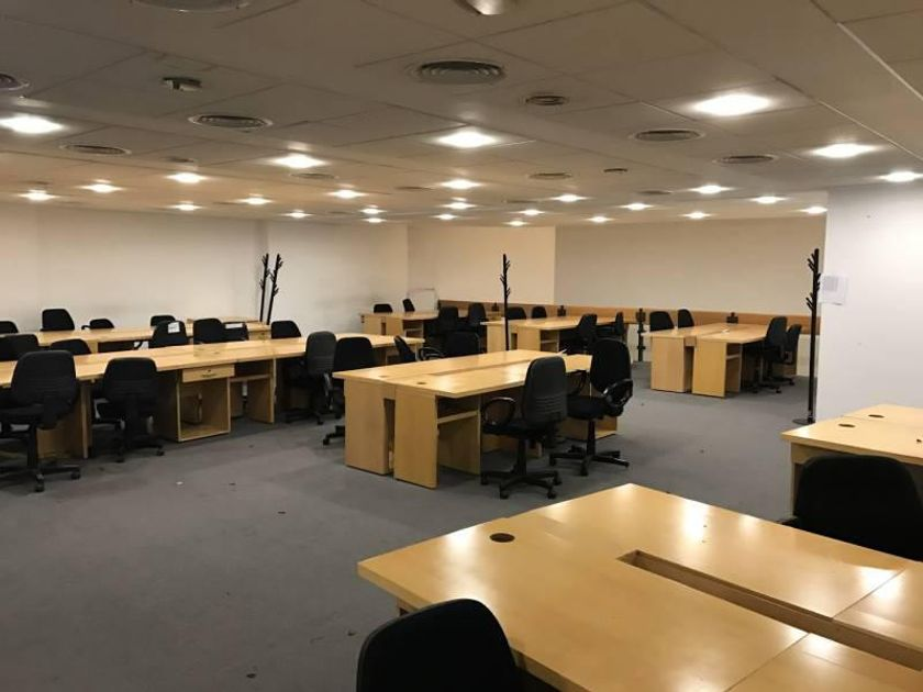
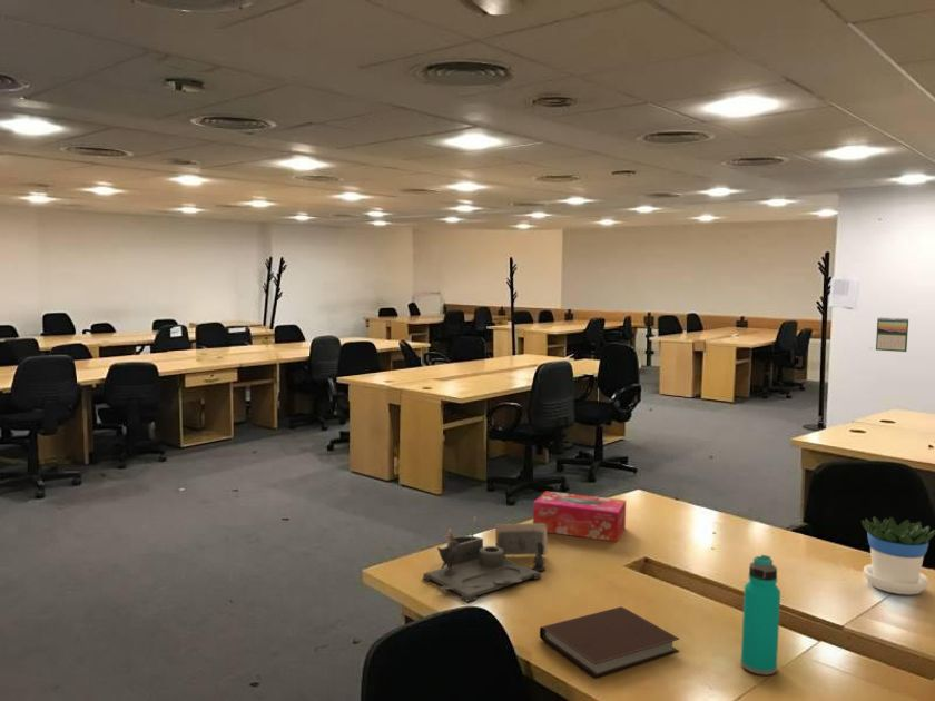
+ water bottle (760, 612)
+ tissue box (579, 515)
+ calendar (892, 334)
+ flowerpot (896, 555)
+ desk organizer (491, 549)
+ notebook (608, 638)
